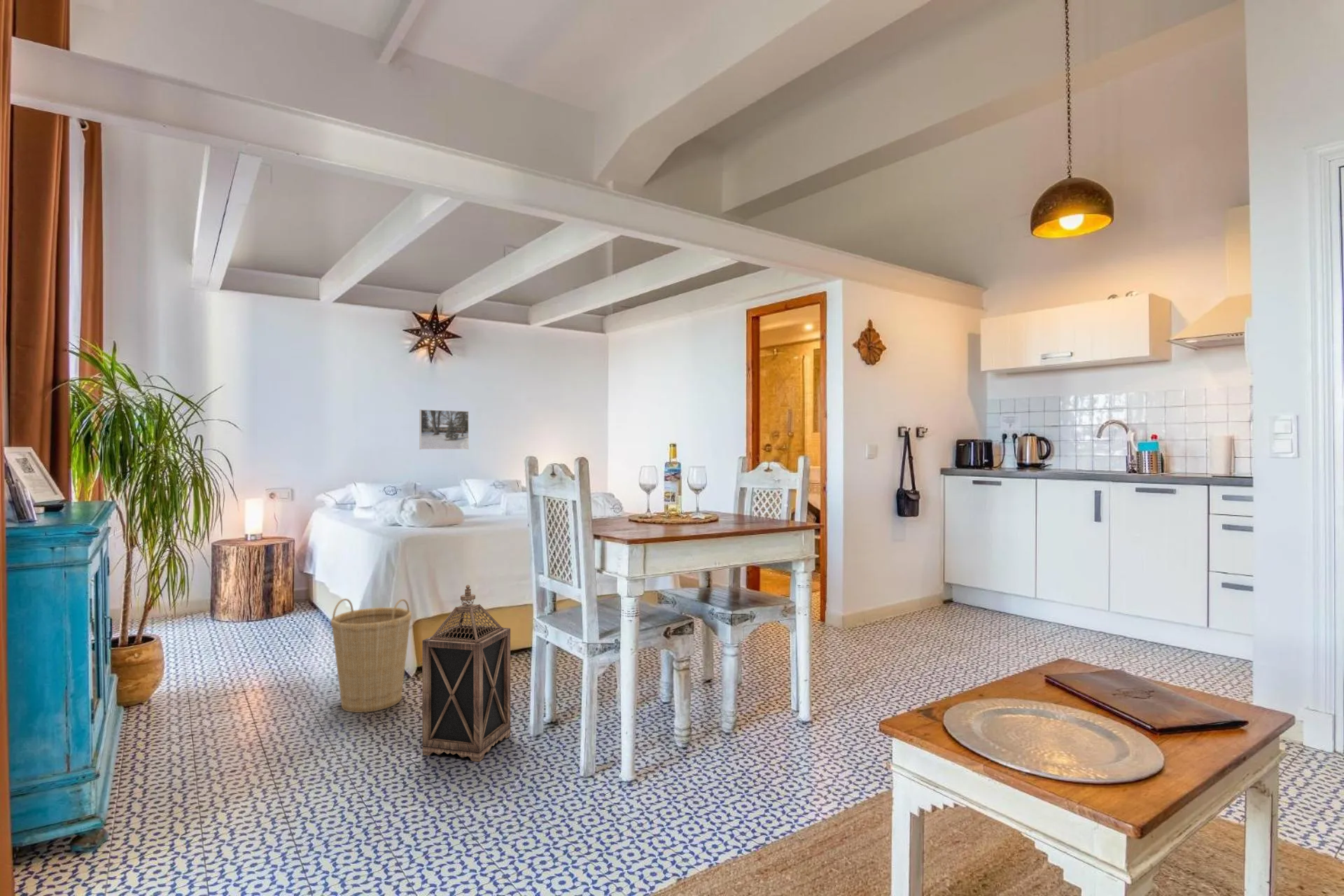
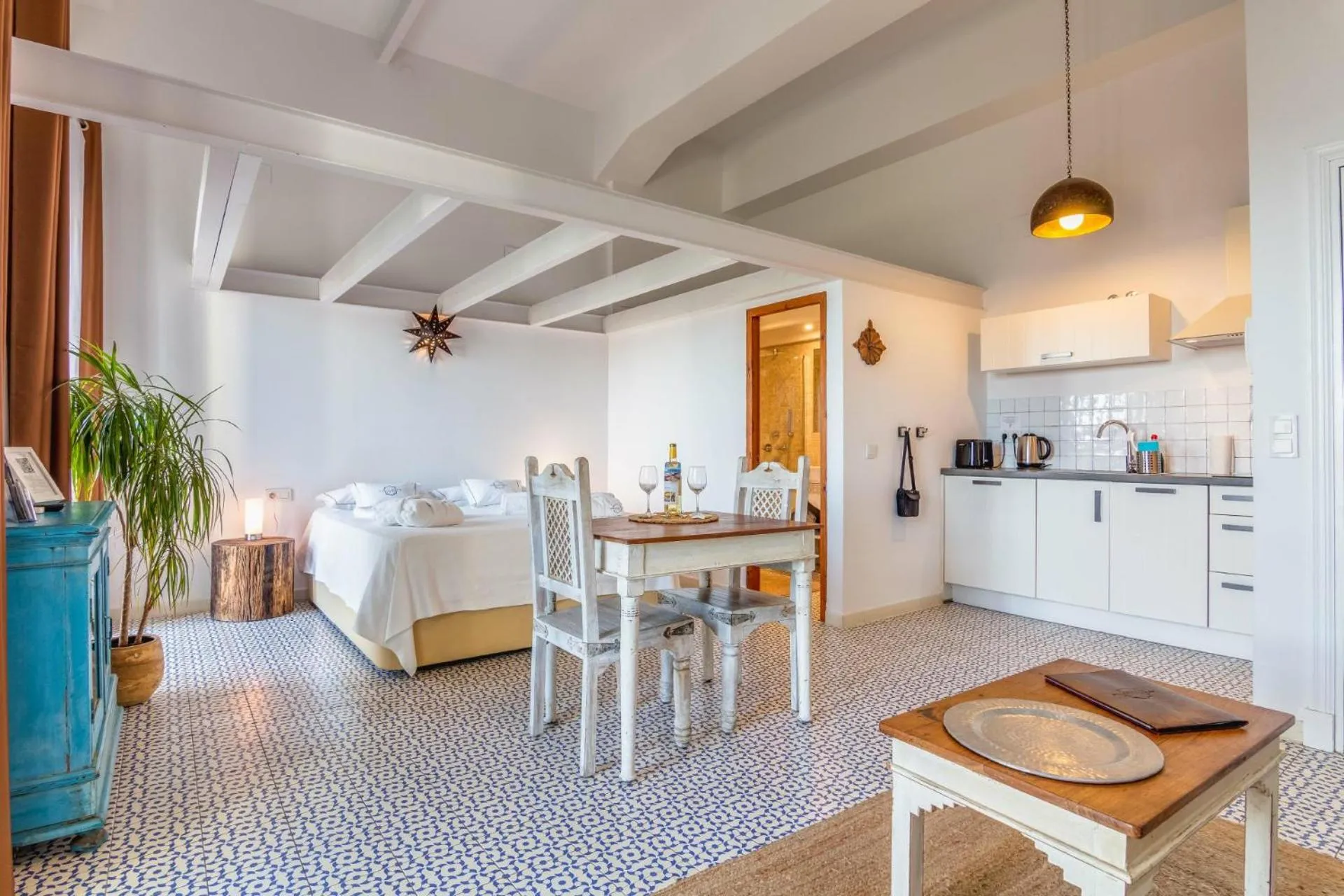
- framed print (444, 430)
- basket (372, 650)
- lantern (468, 664)
